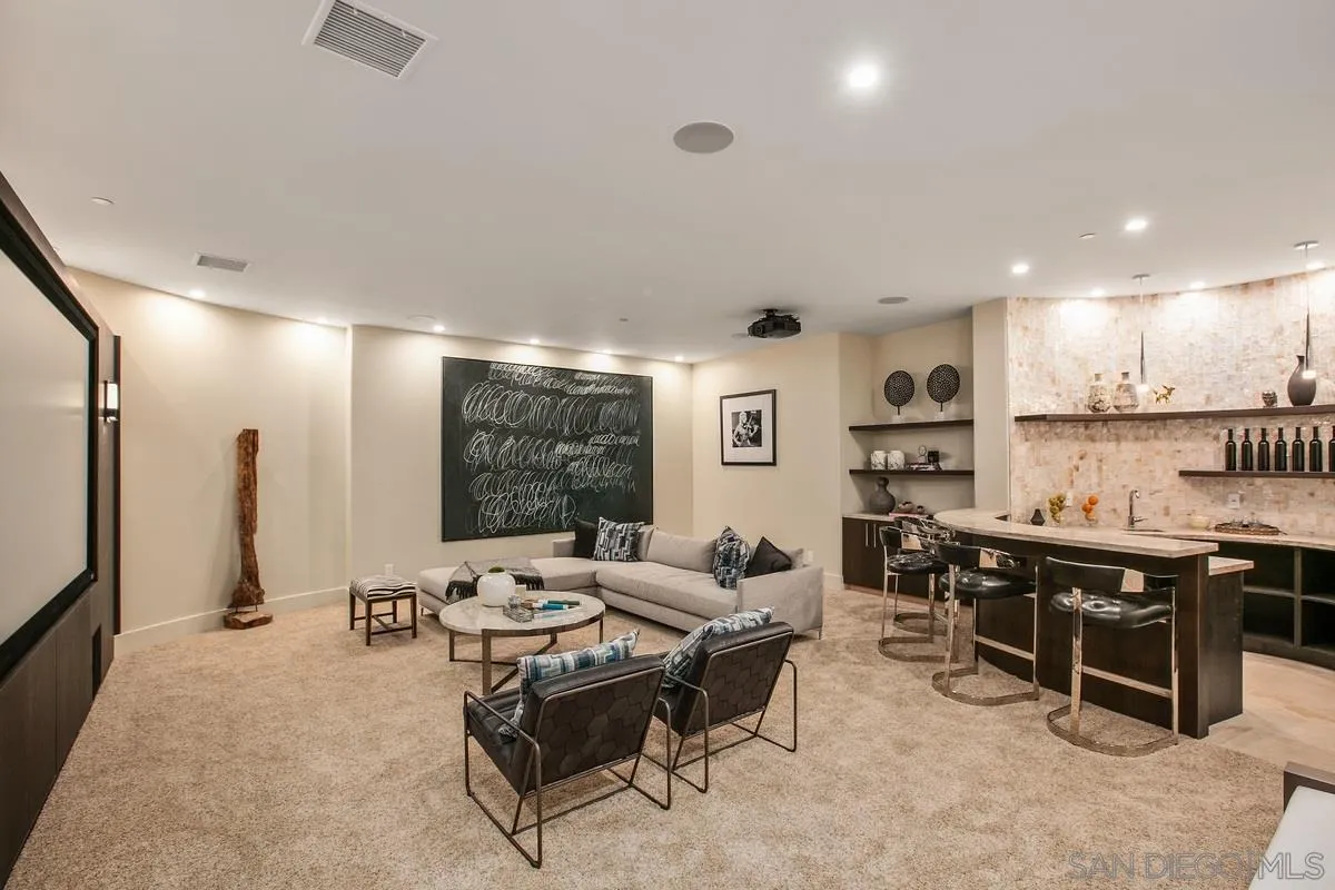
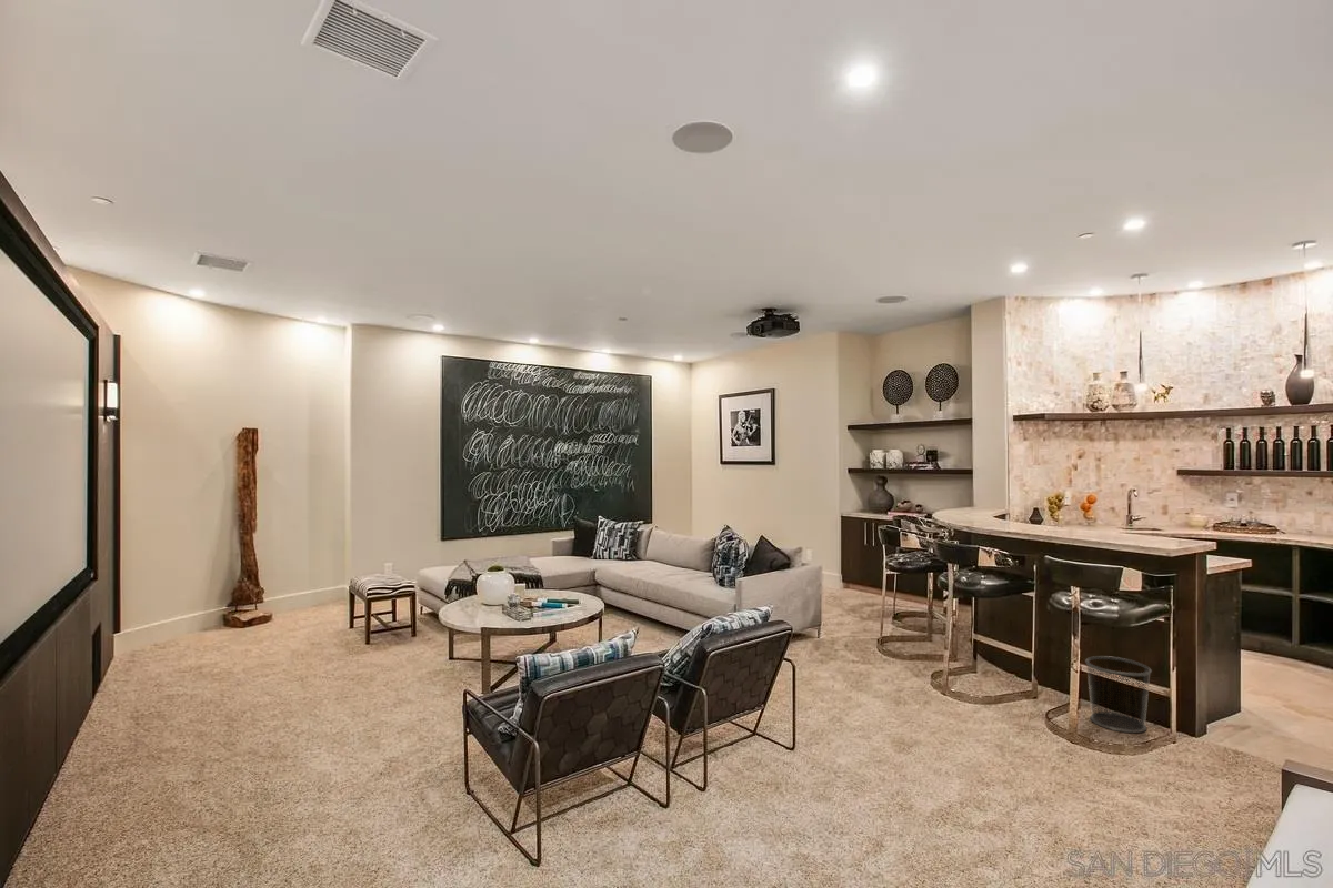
+ waste bin (1117, 694)
